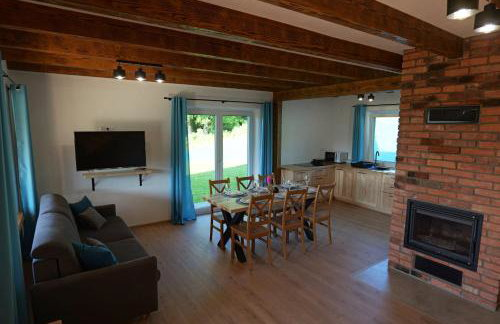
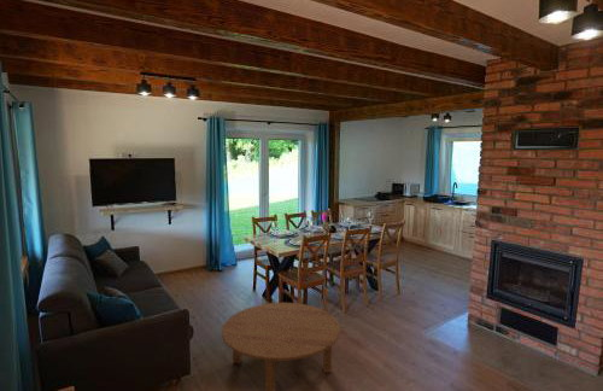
+ coffee table (281, 345)
